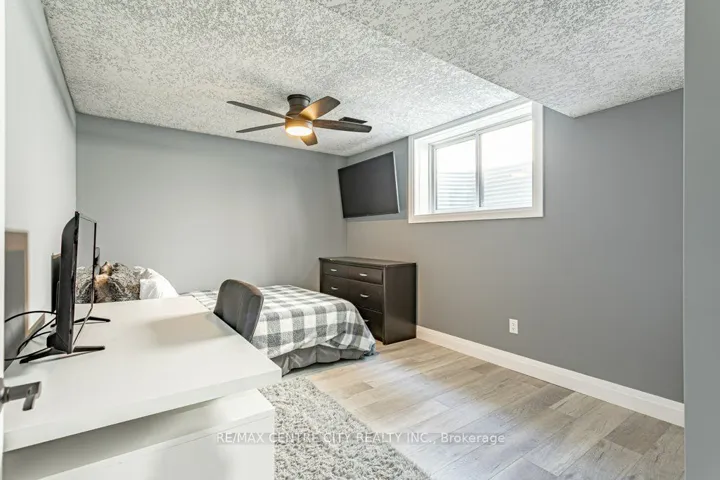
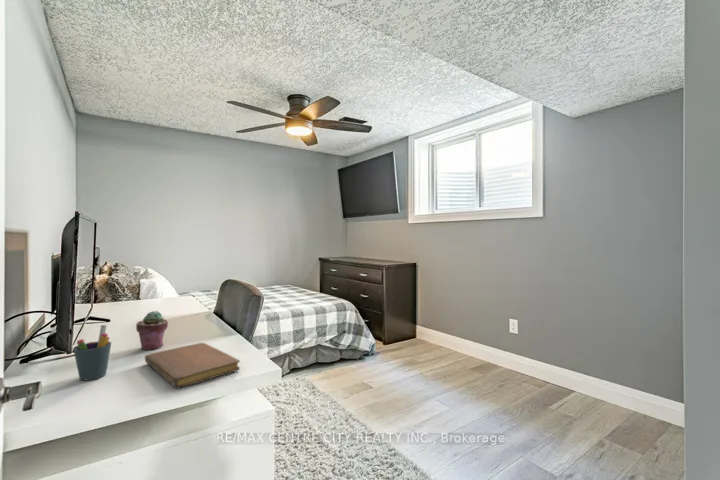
+ potted succulent (152, 329)
+ pen holder (93, 352)
+ notebook (191, 361)
